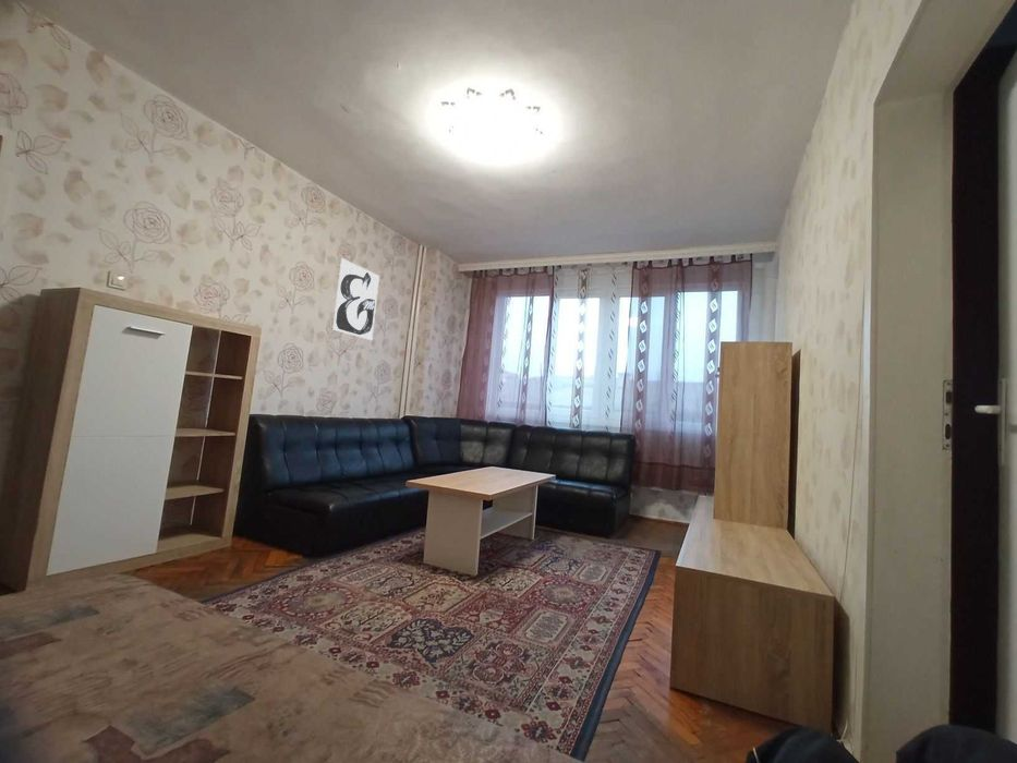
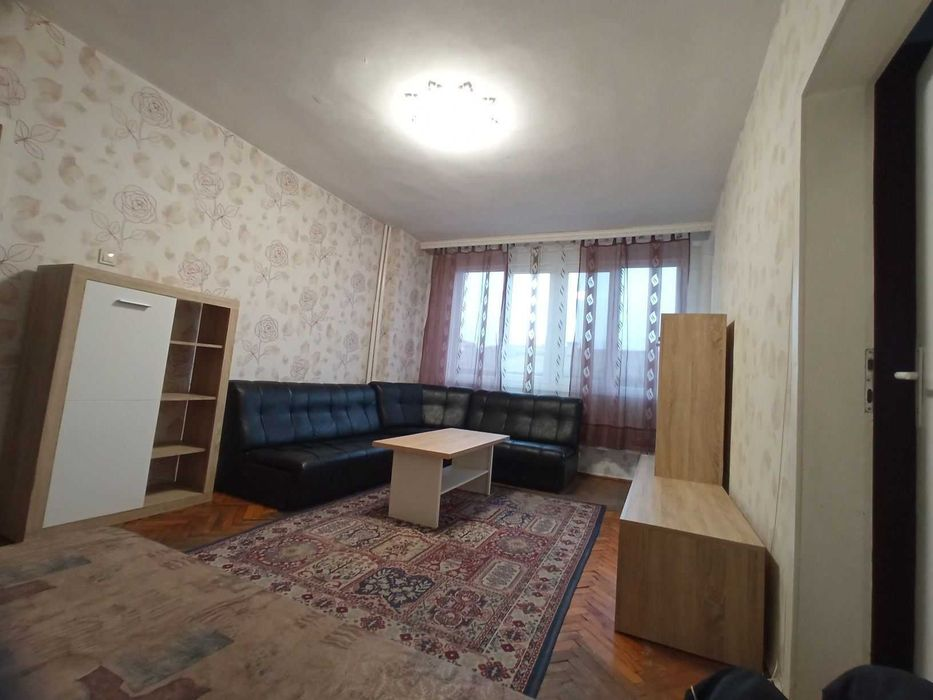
- wall art (358, 301)
